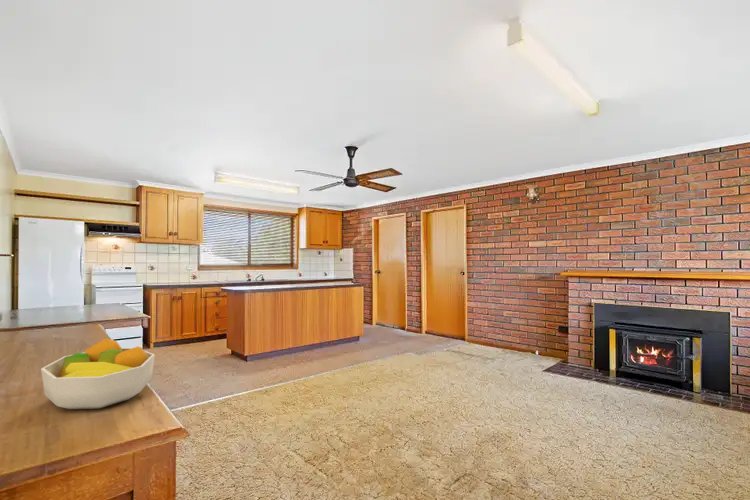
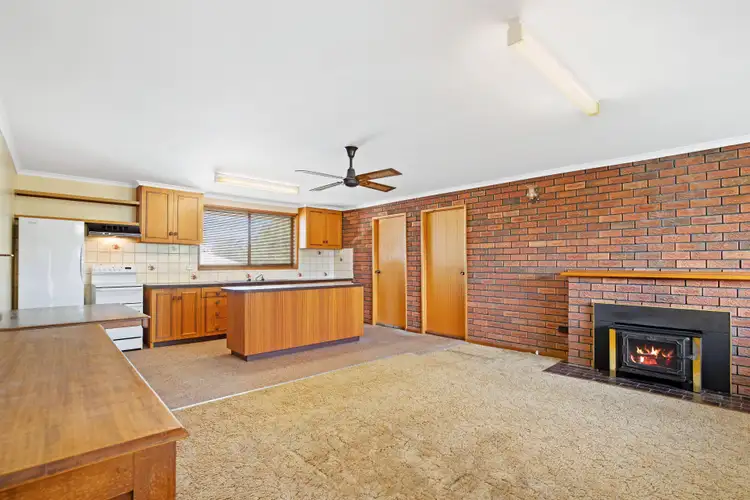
- fruit bowl (101, 370)
